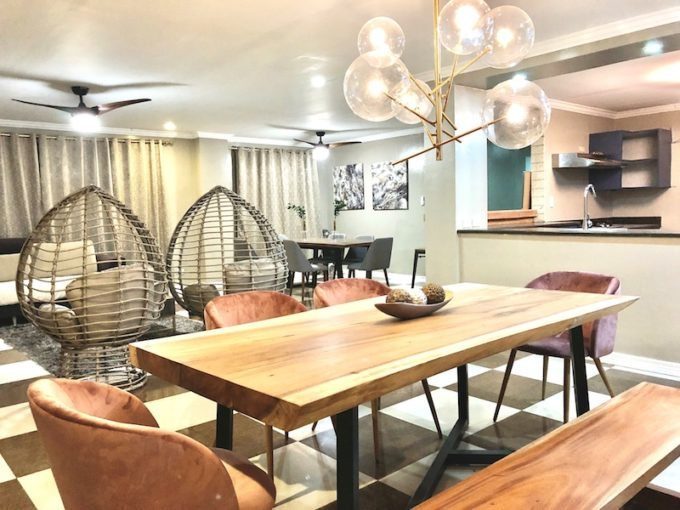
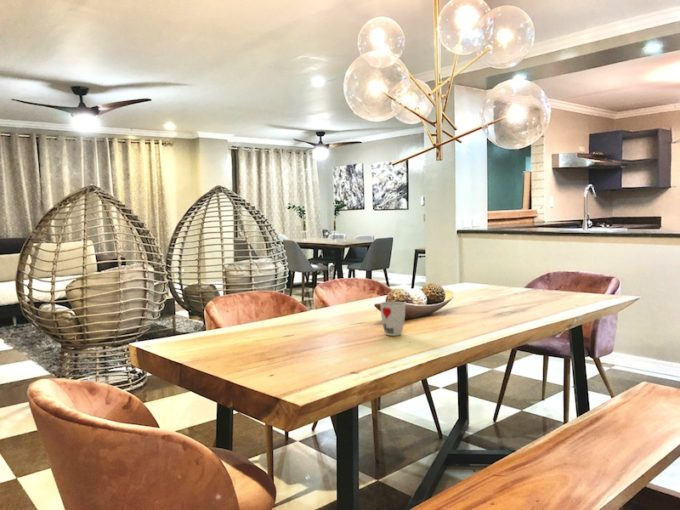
+ cup (393, 318)
